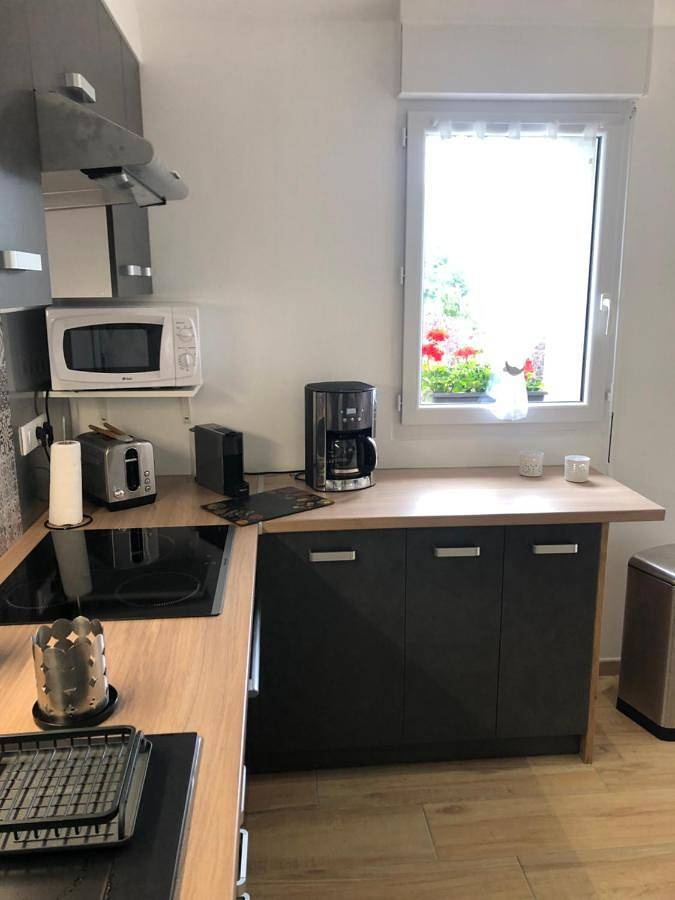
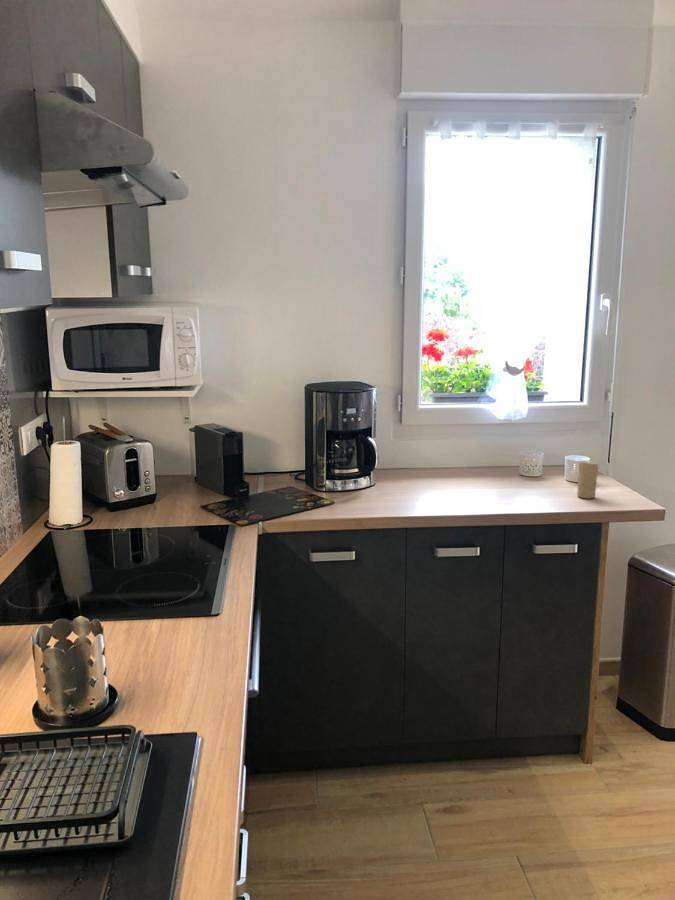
+ candle (587, 478)
